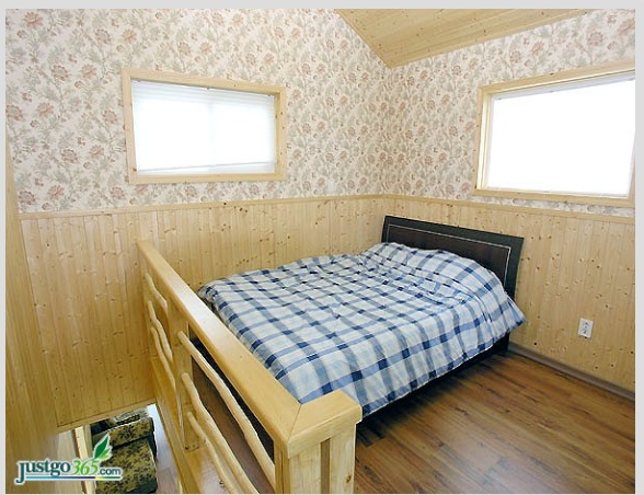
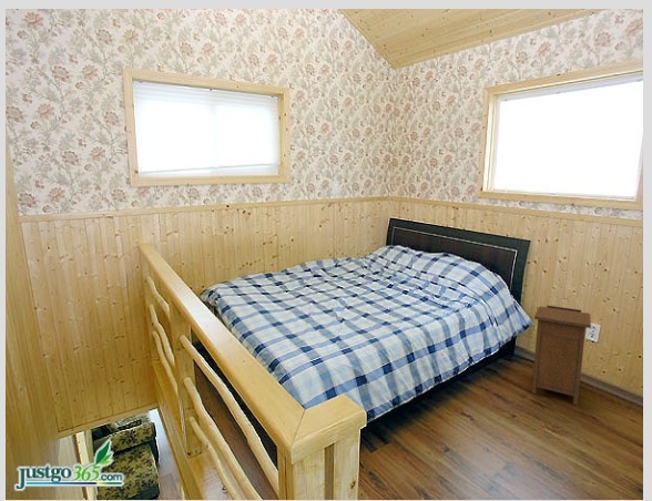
+ nightstand (559, 349)
